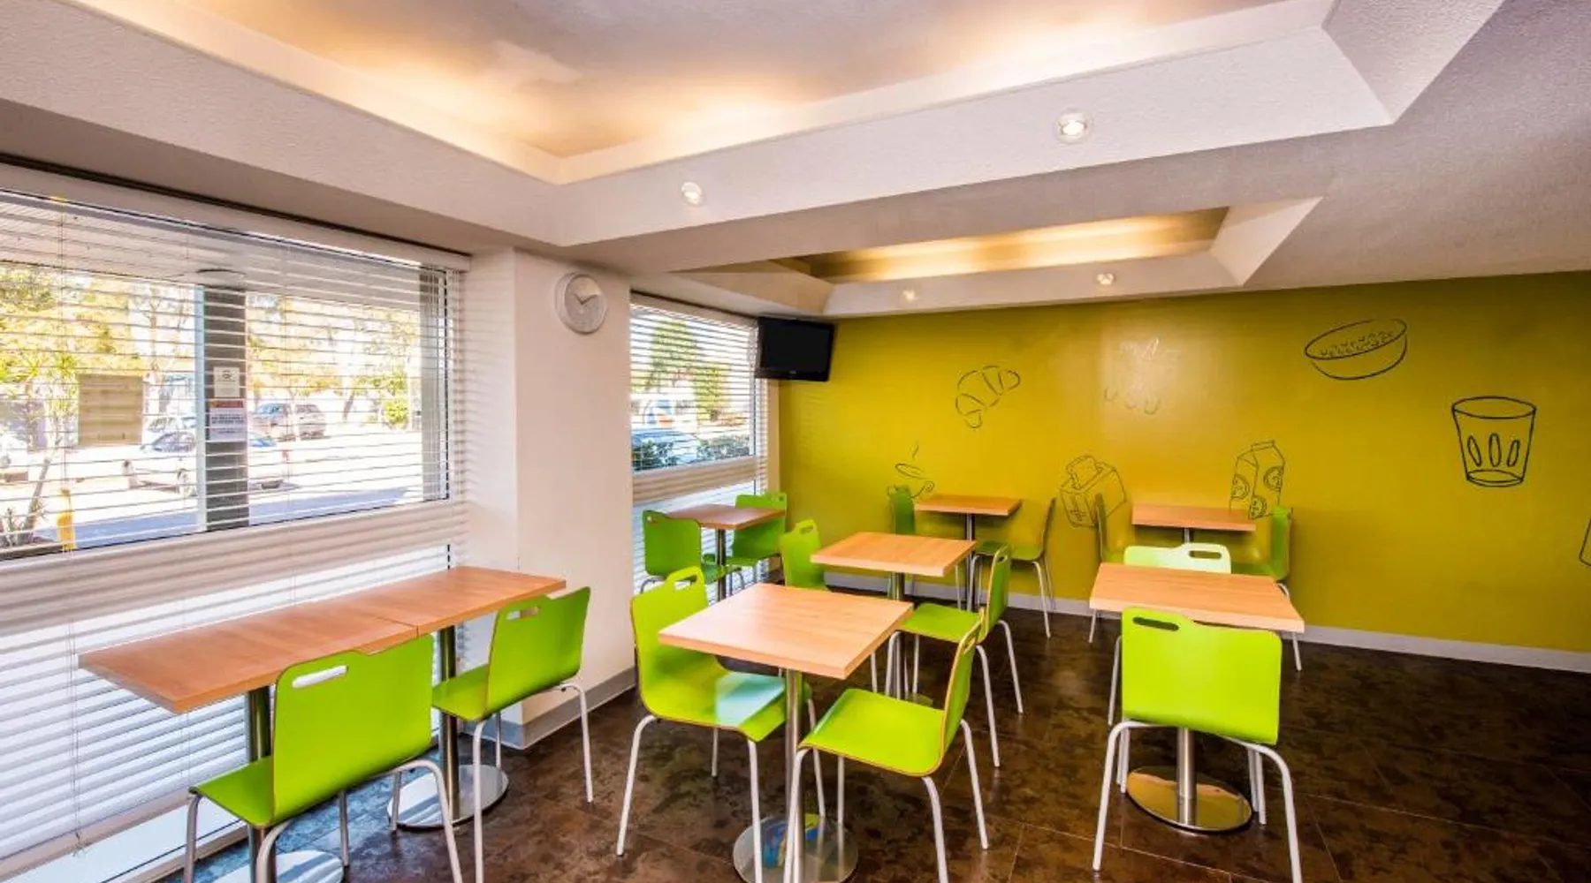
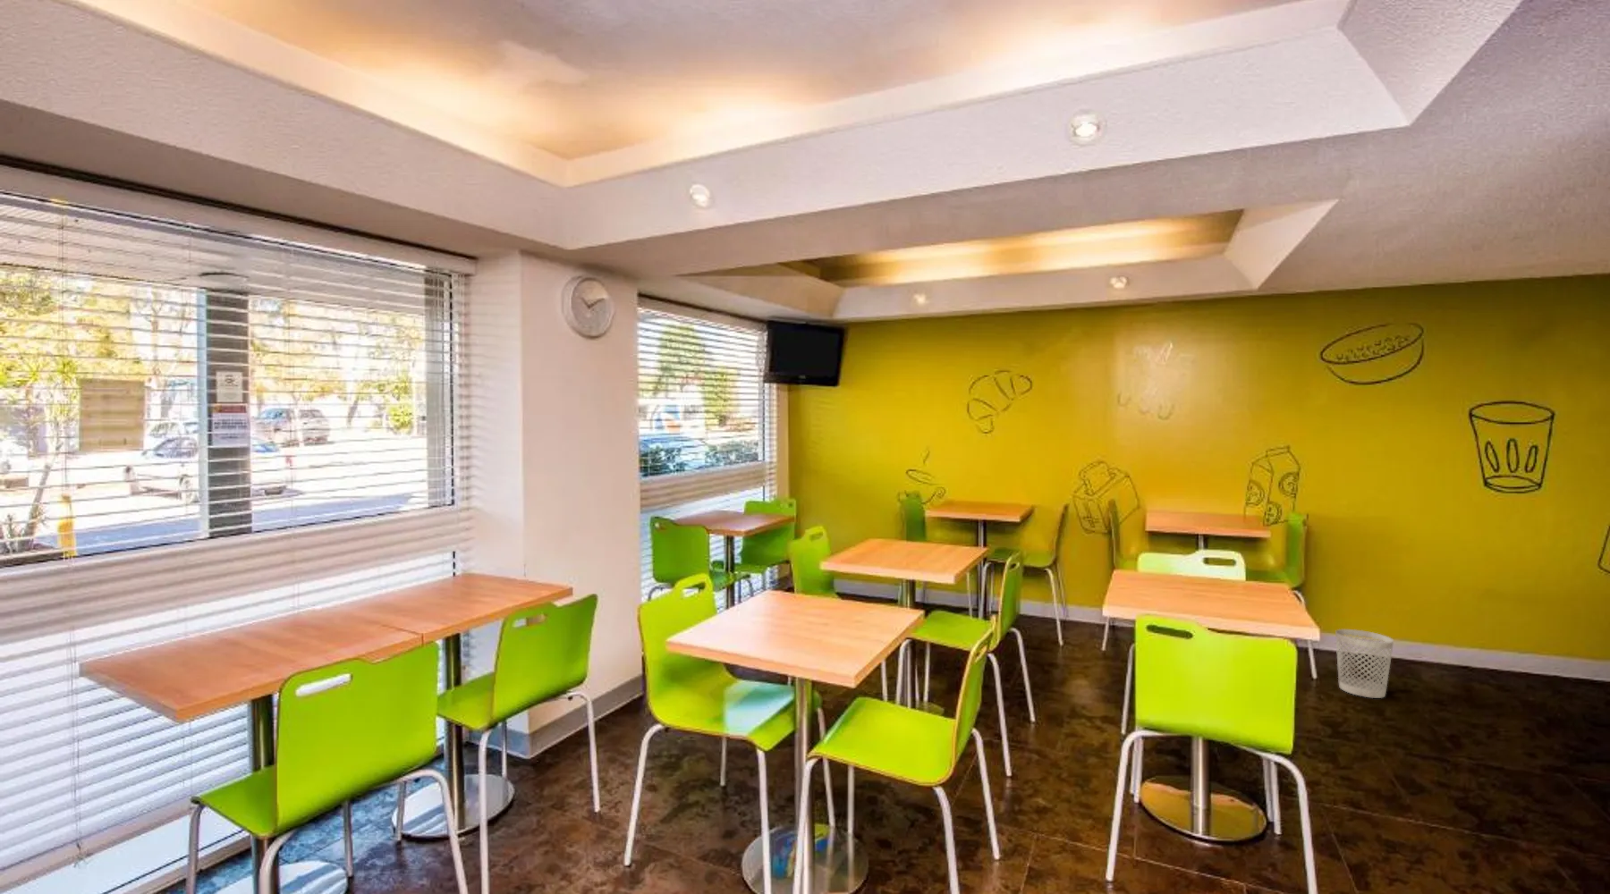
+ wastebasket (1361, 664)
